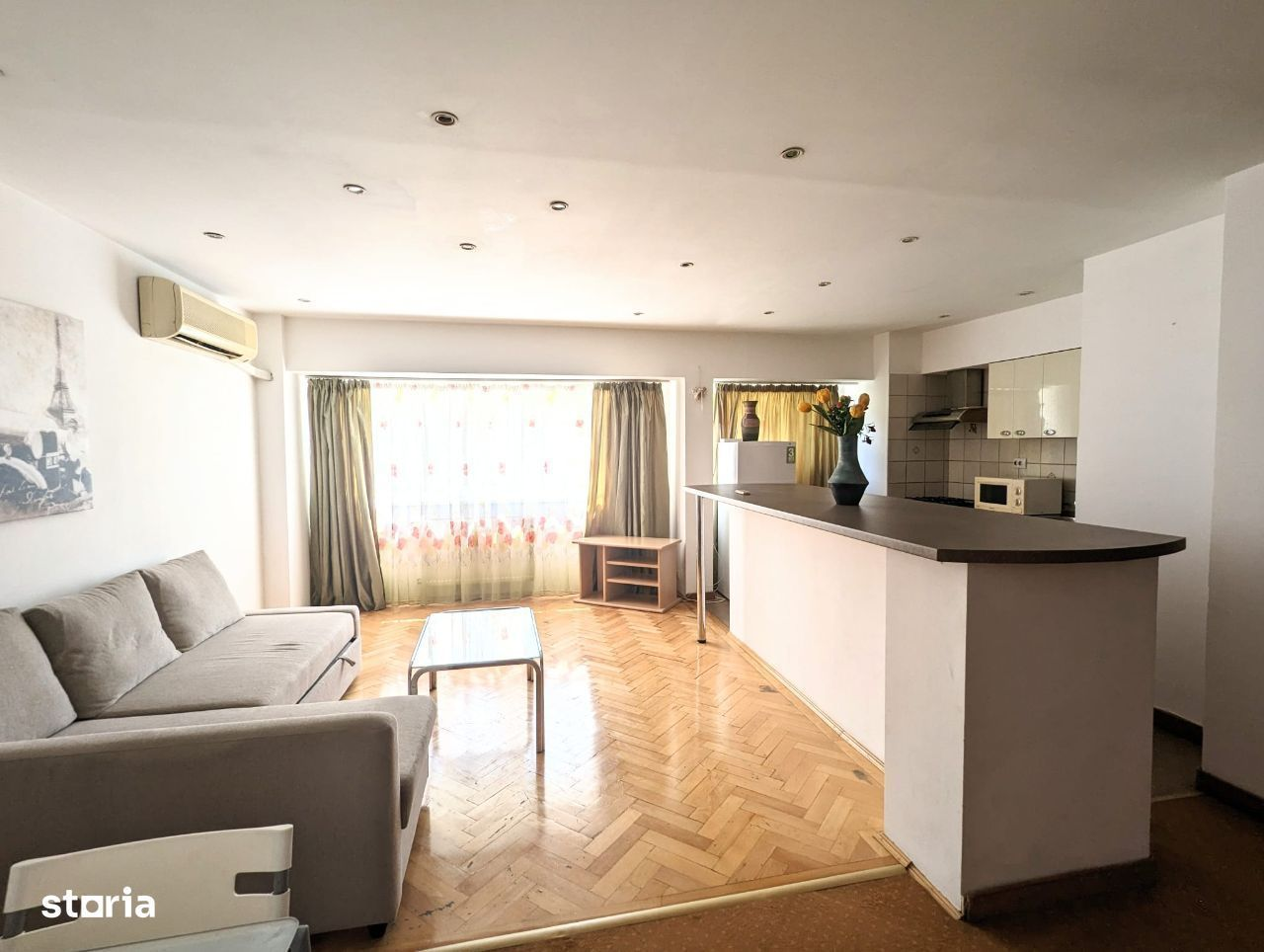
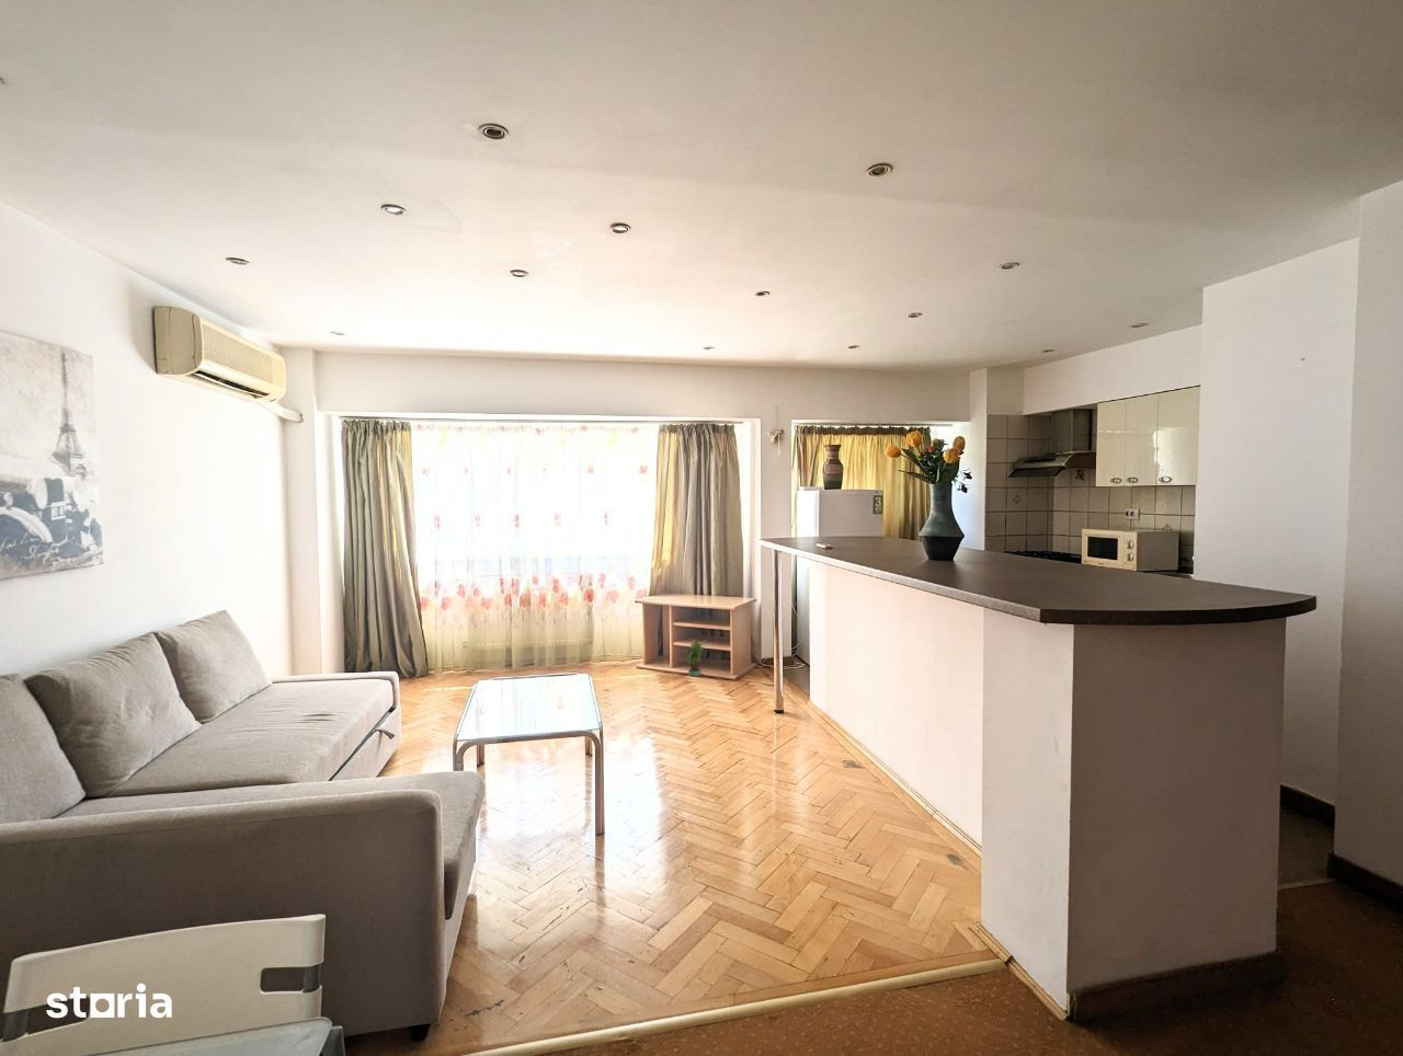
+ potted plant (694, 657)
